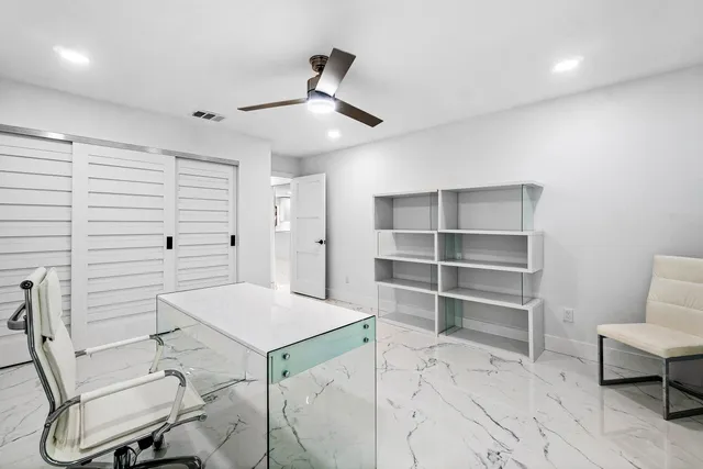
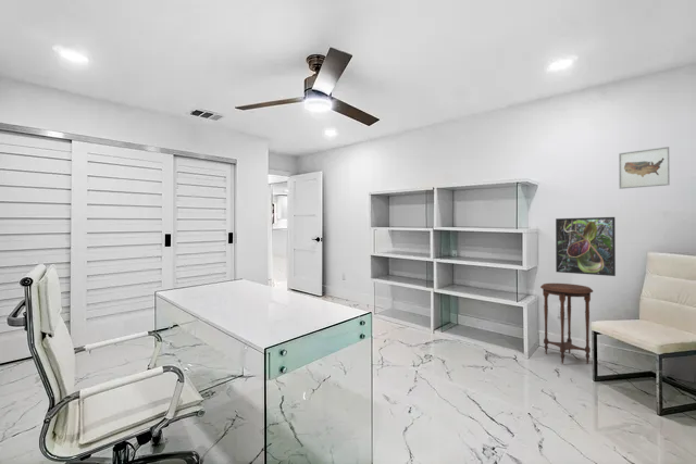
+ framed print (584, 246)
+ side table (563, 322)
+ wall art (643, 168)
